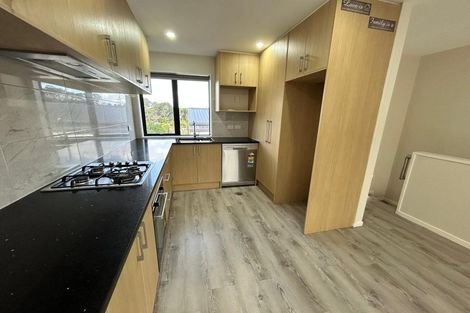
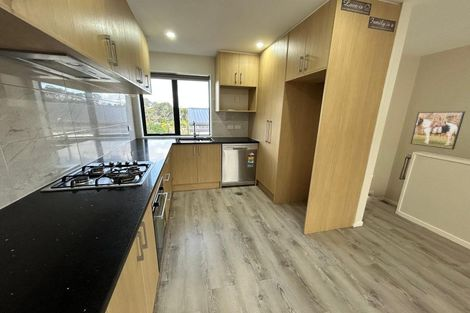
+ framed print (434, 129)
